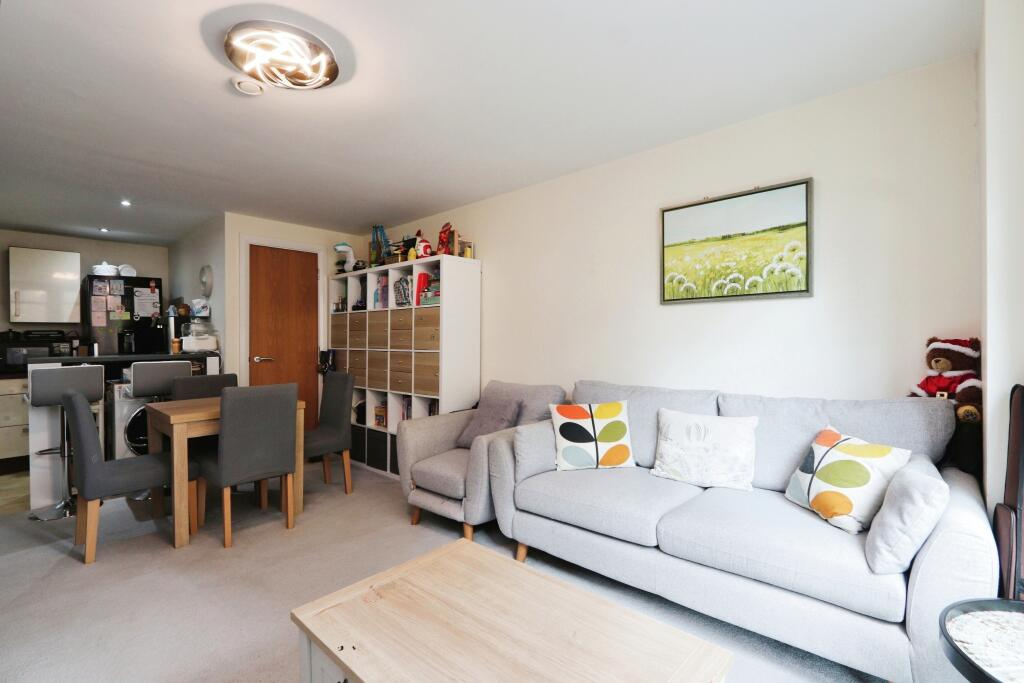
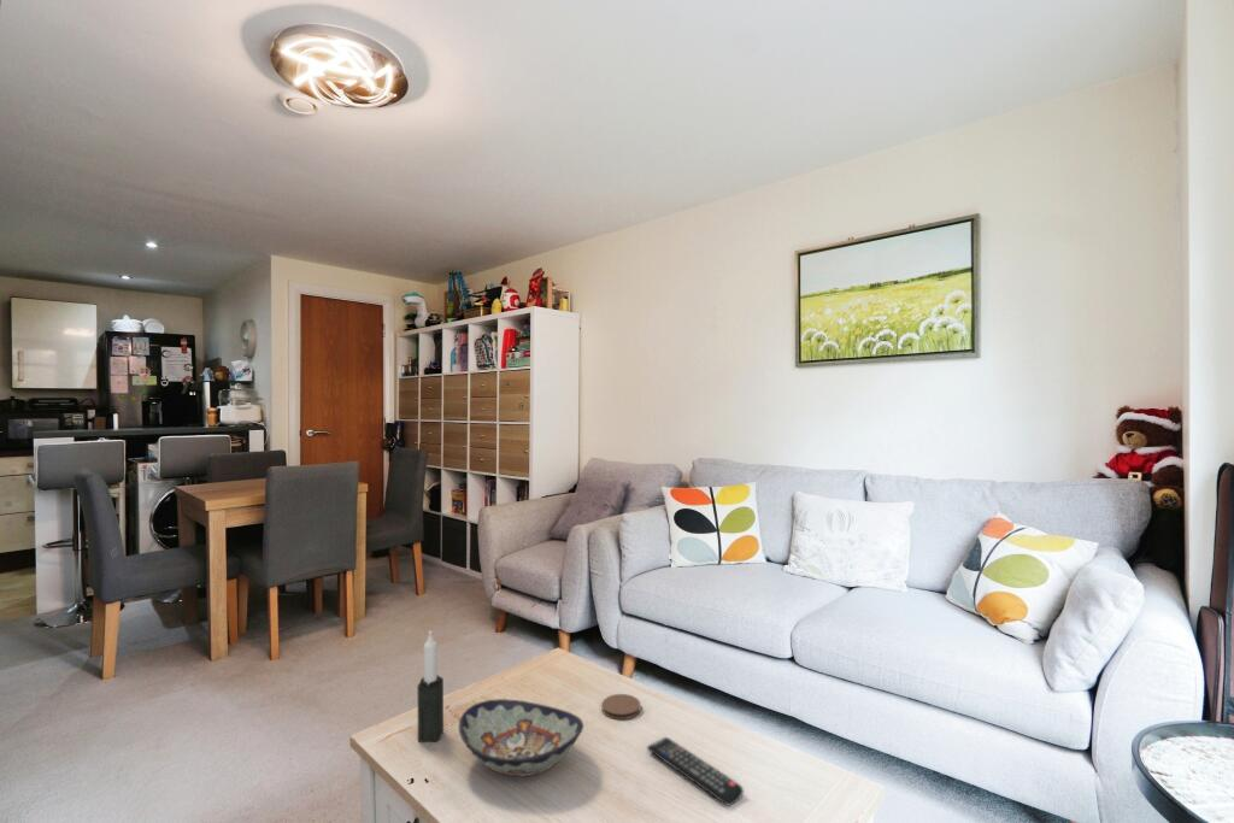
+ remote control (692, 769)
+ candle (430, 682)
+ decorative bowl (521, 741)
+ coaster (621, 706)
